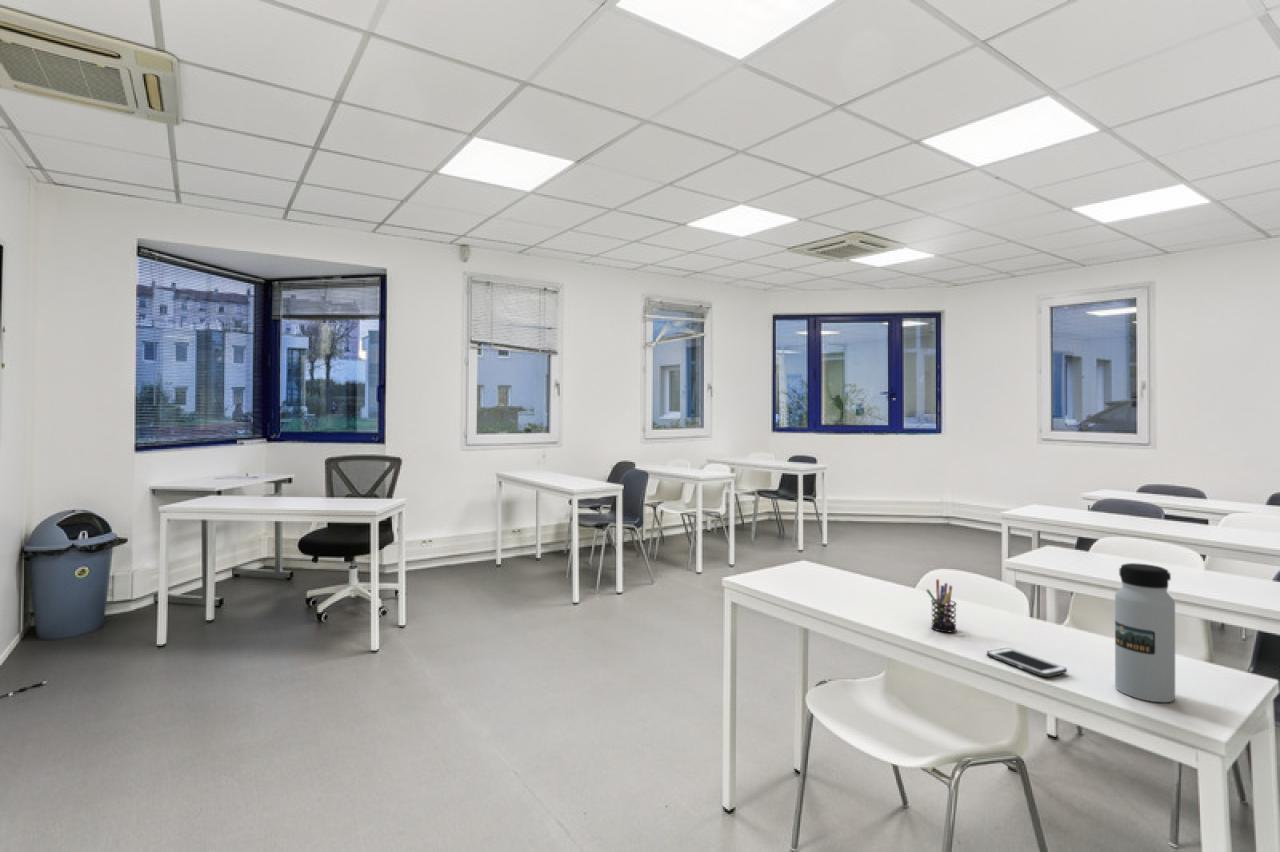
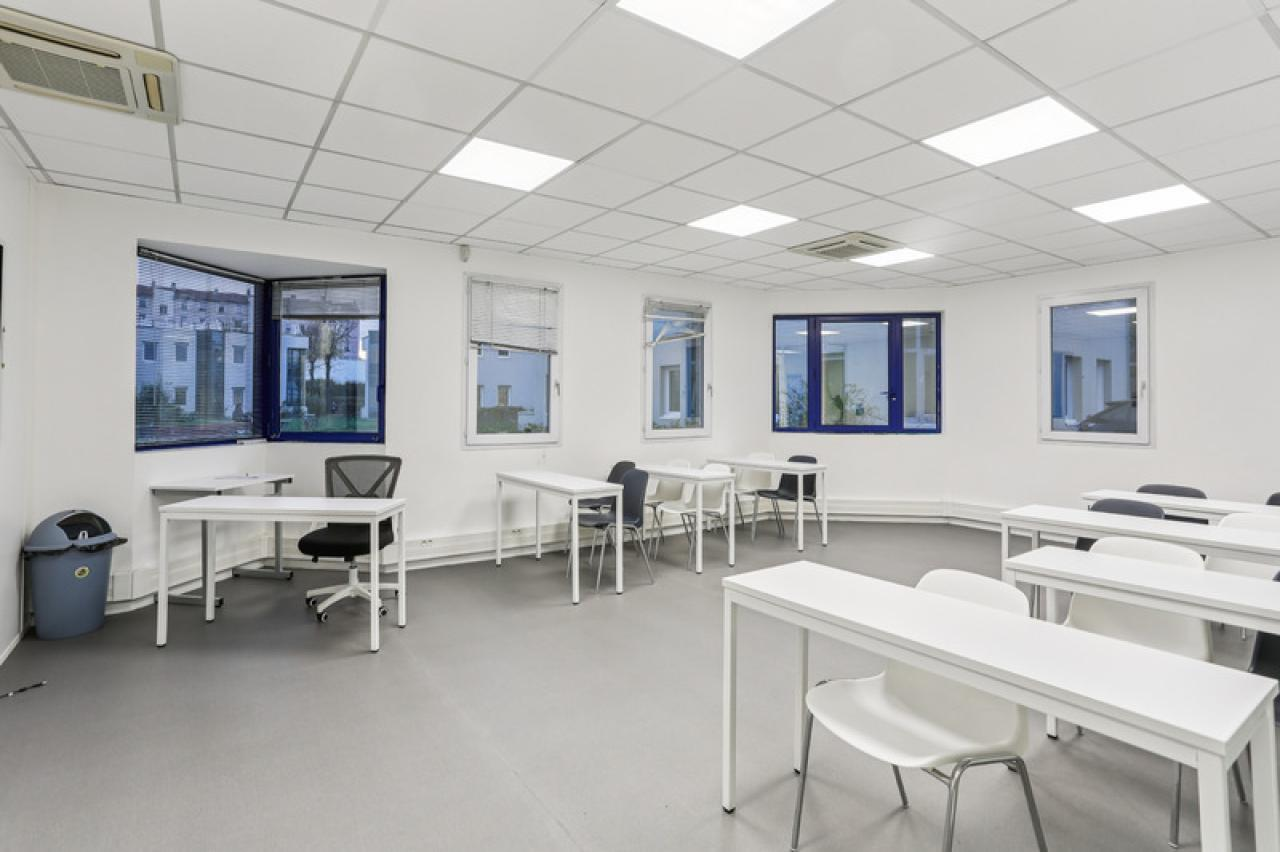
- water bottle (1144, 629)
- cell phone (1025, 661)
- pen holder (940, 605)
